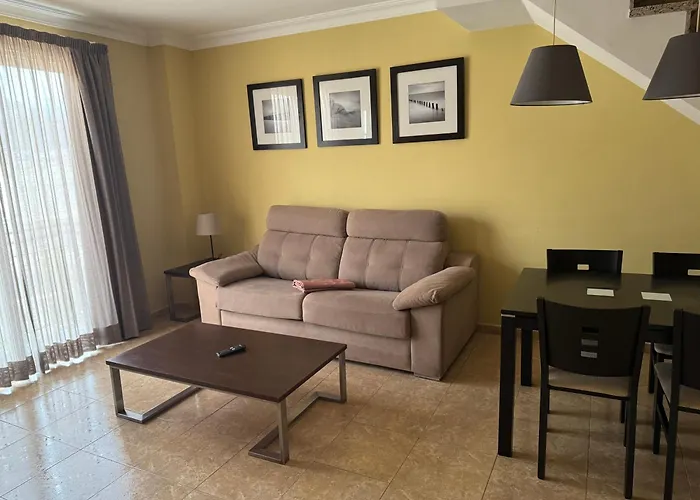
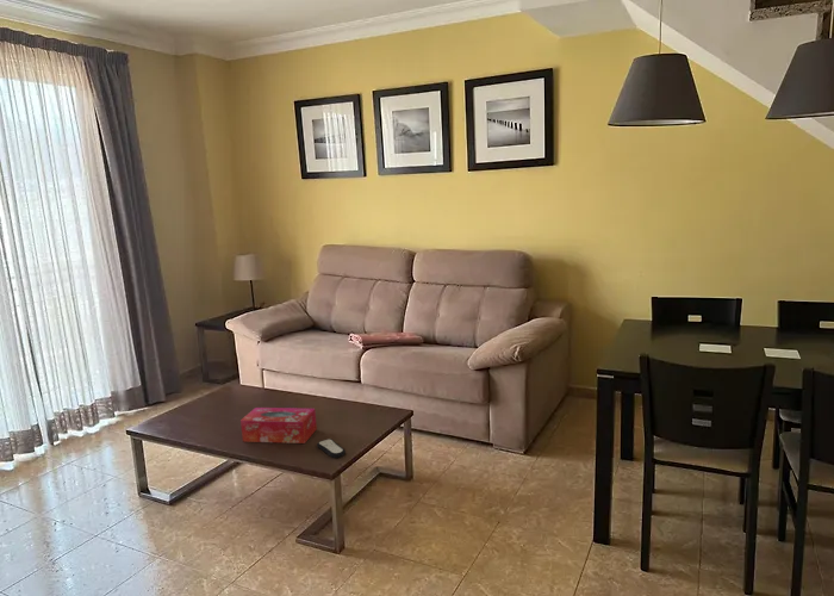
+ remote control (331, 448)
+ tissue box (279, 424)
